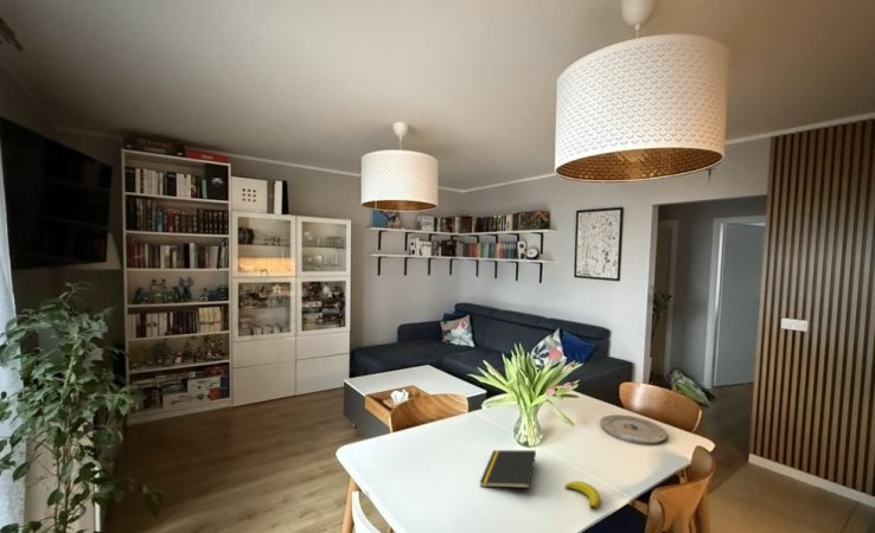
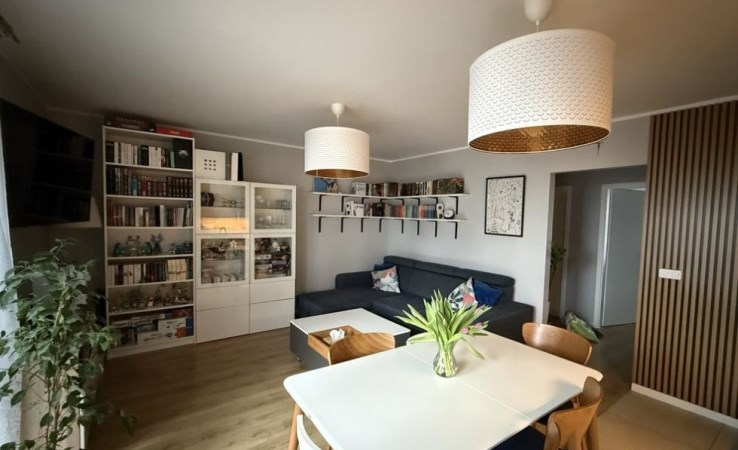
- banana (585, 492)
- plate (632, 429)
- notepad (509, 467)
